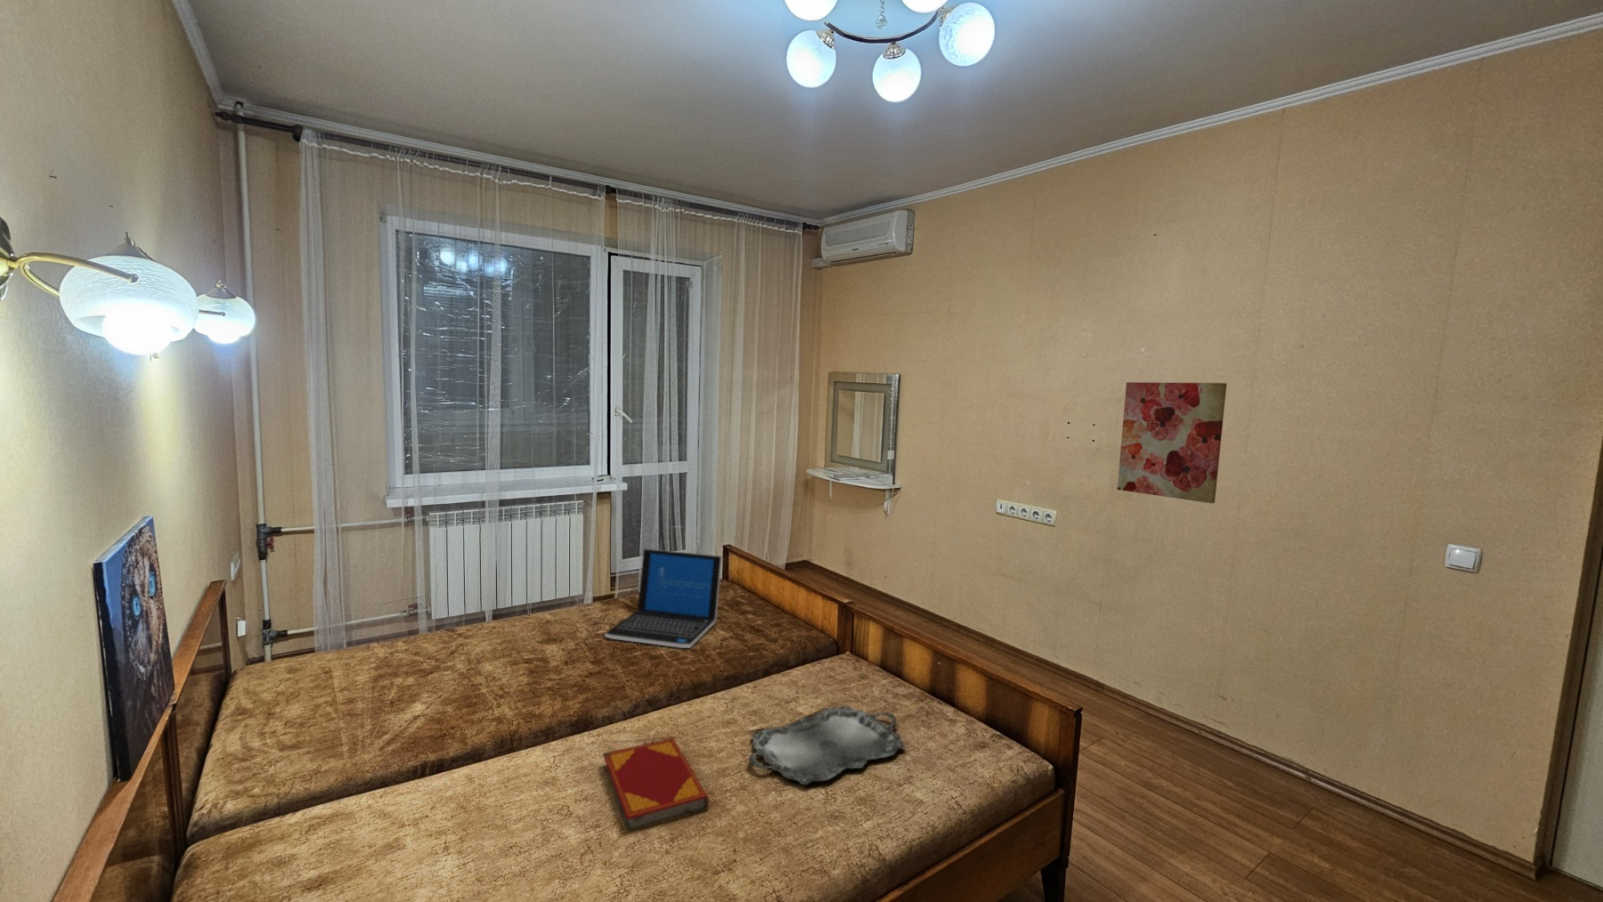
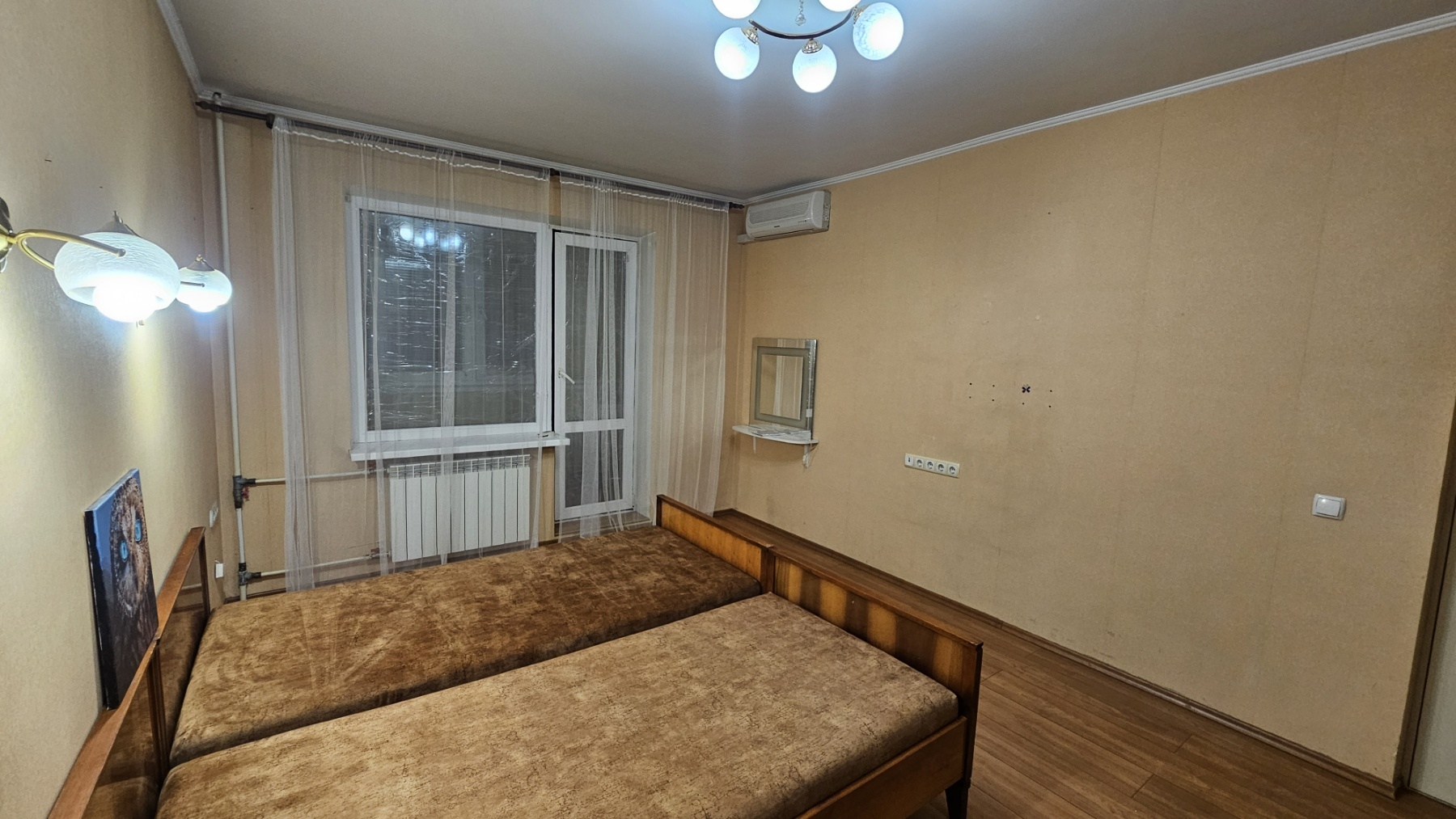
- hardback book (653, 780)
- wall art (1168, 439)
- laptop (665, 595)
- serving tray (827, 741)
